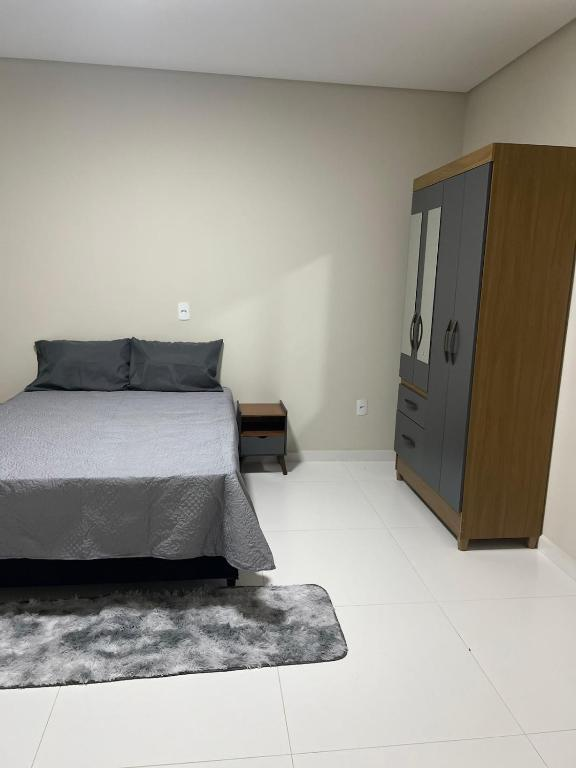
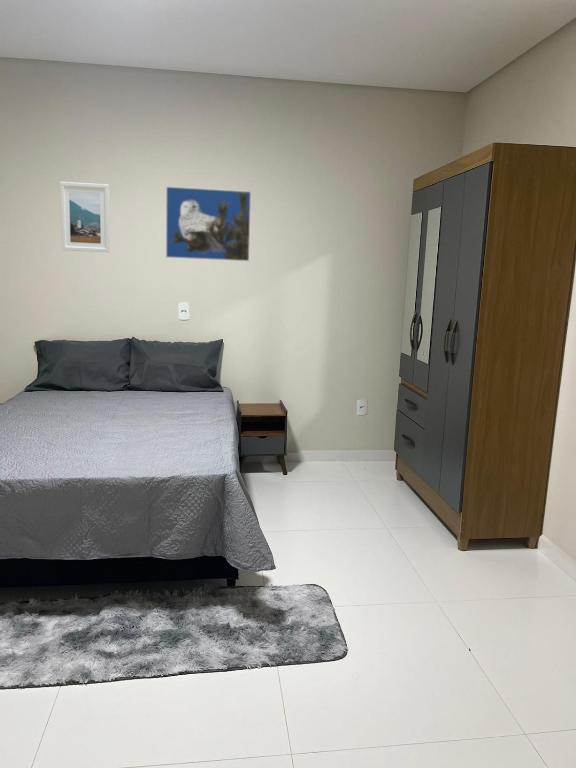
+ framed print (85, 217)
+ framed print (208, 224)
